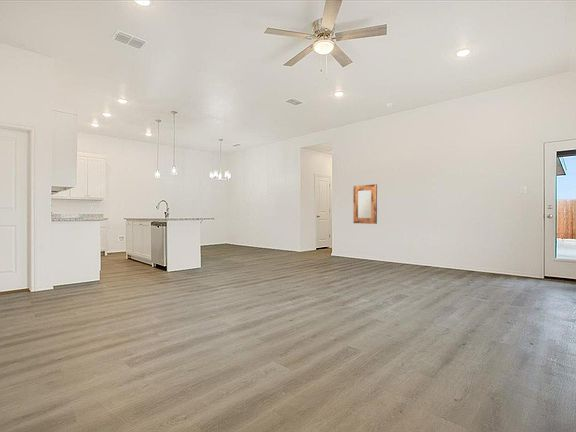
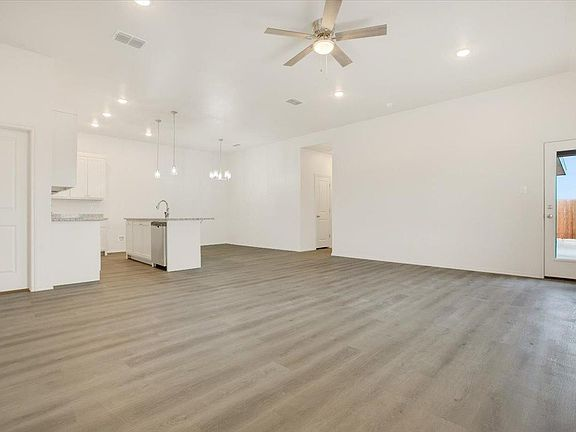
- home mirror (364, 204)
